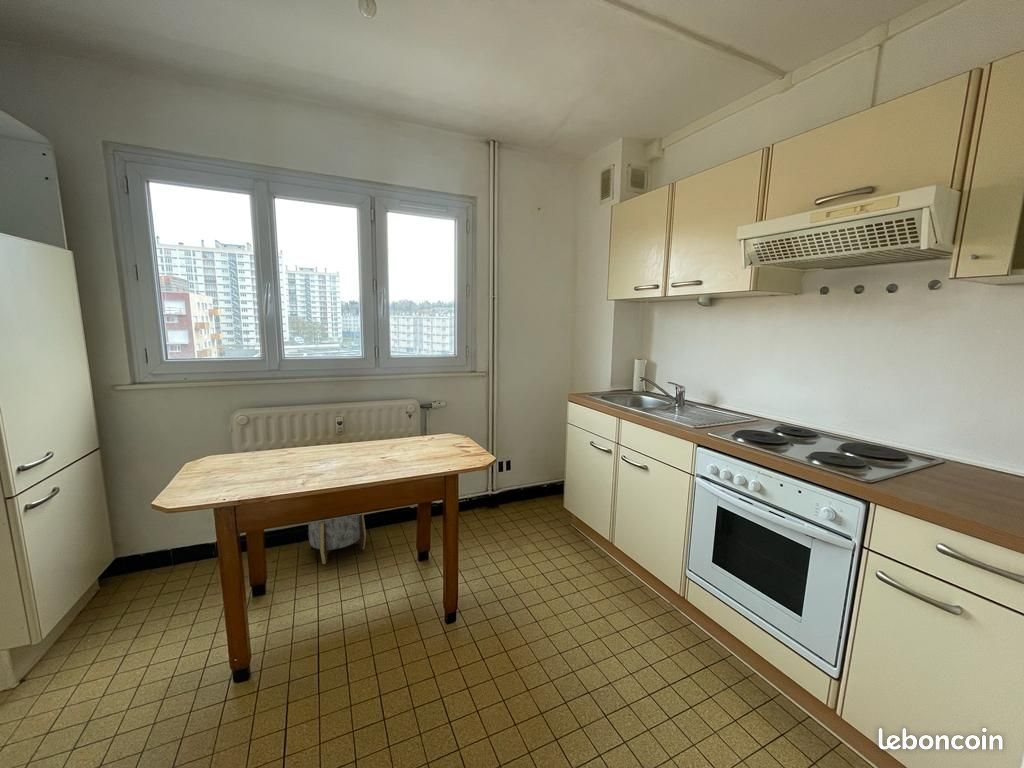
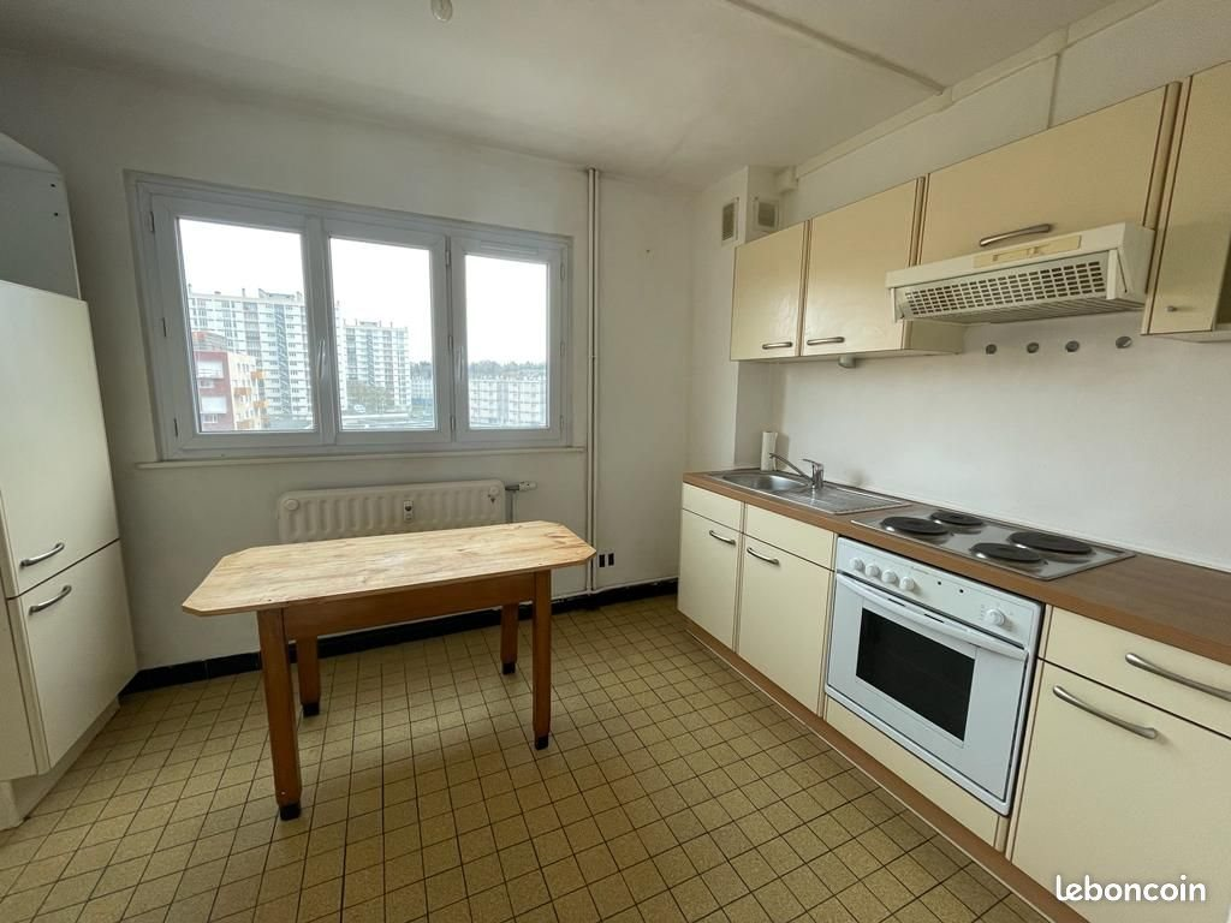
- stool (337, 518)
